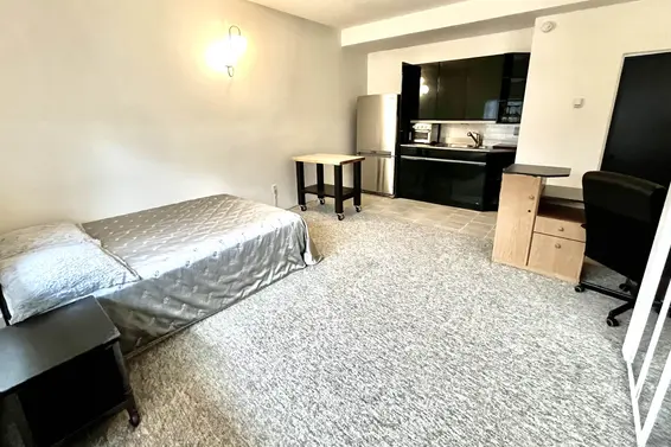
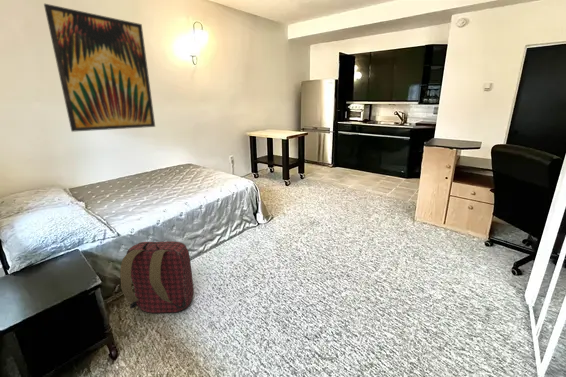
+ backpack (158, 276)
+ wall art (108, 75)
